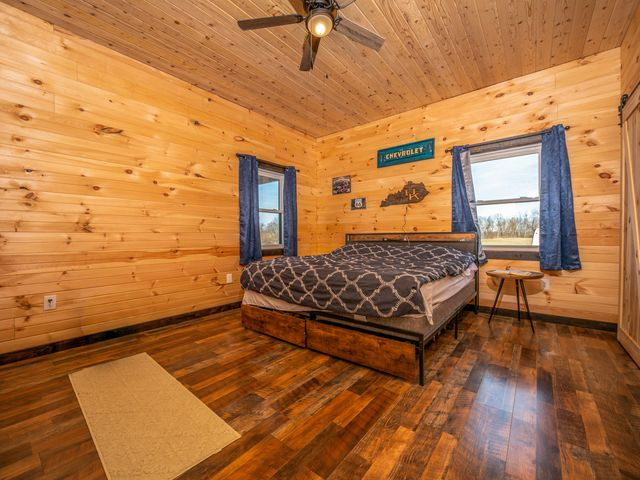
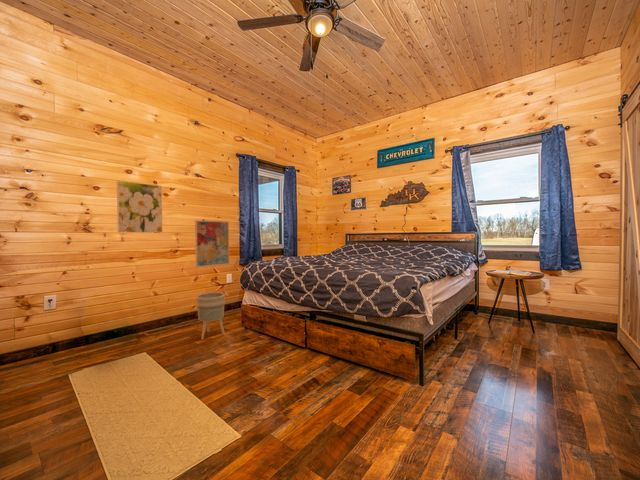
+ wall art (212, 243)
+ planter (211, 315)
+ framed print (140, 208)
